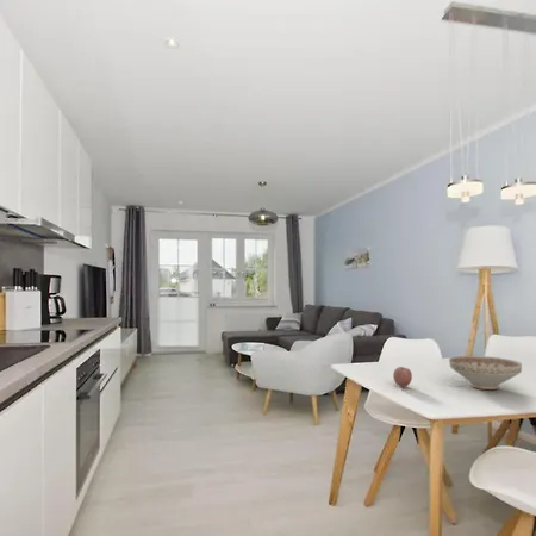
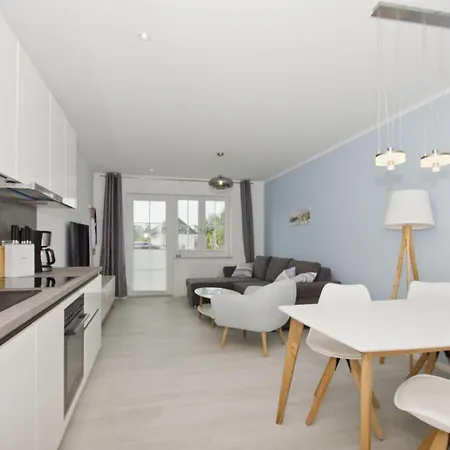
- decorative bowl (484, 374)
- fruit (403, 376)
